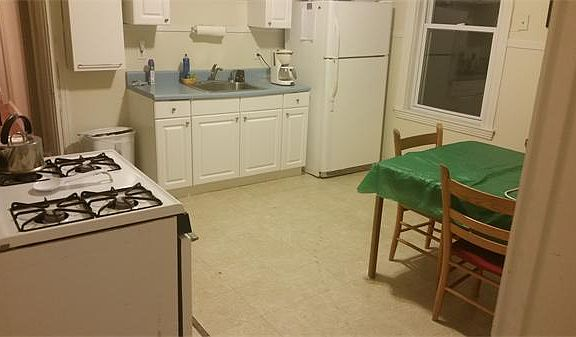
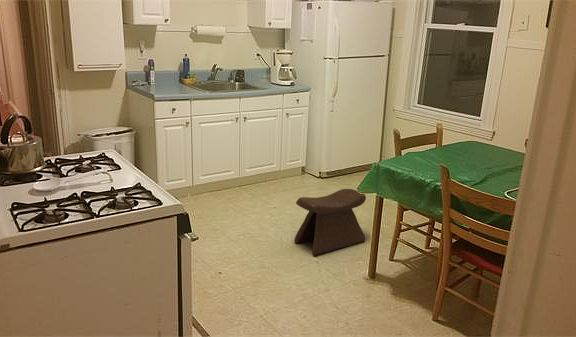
+ stool (331, 219)
